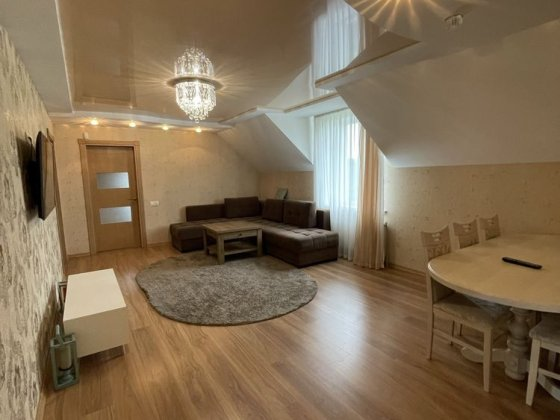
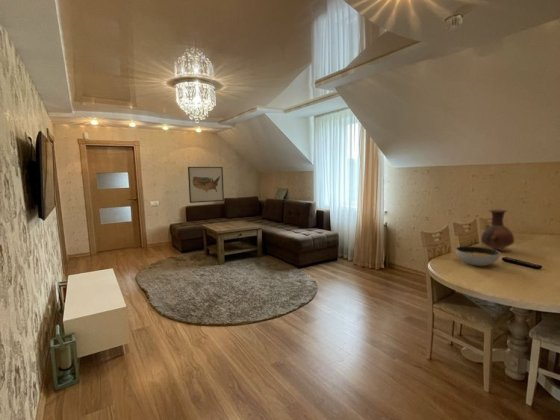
+ vase (497, 230)
+ soup bowl (476, 256)
+ wall art (206, 184)
